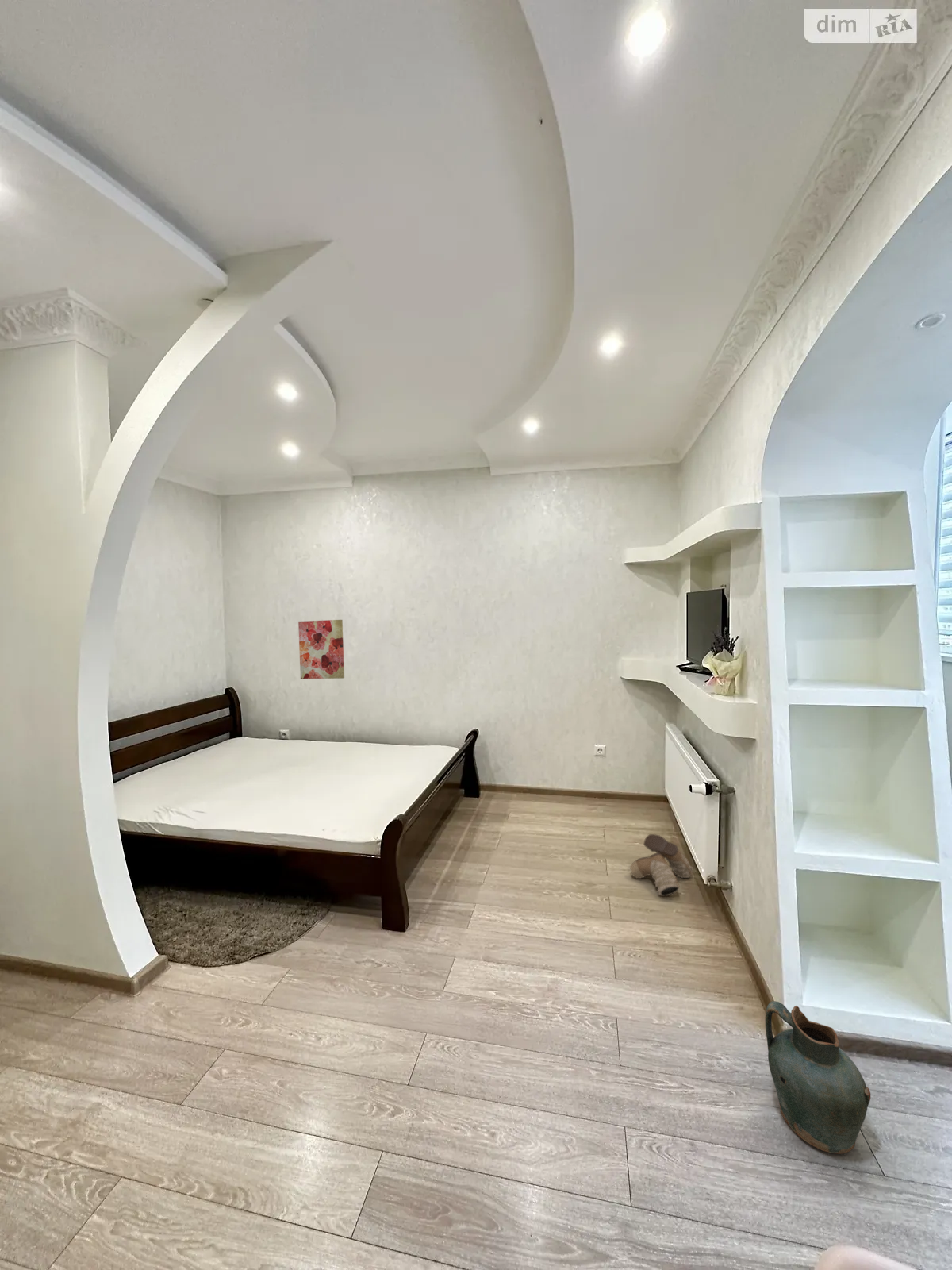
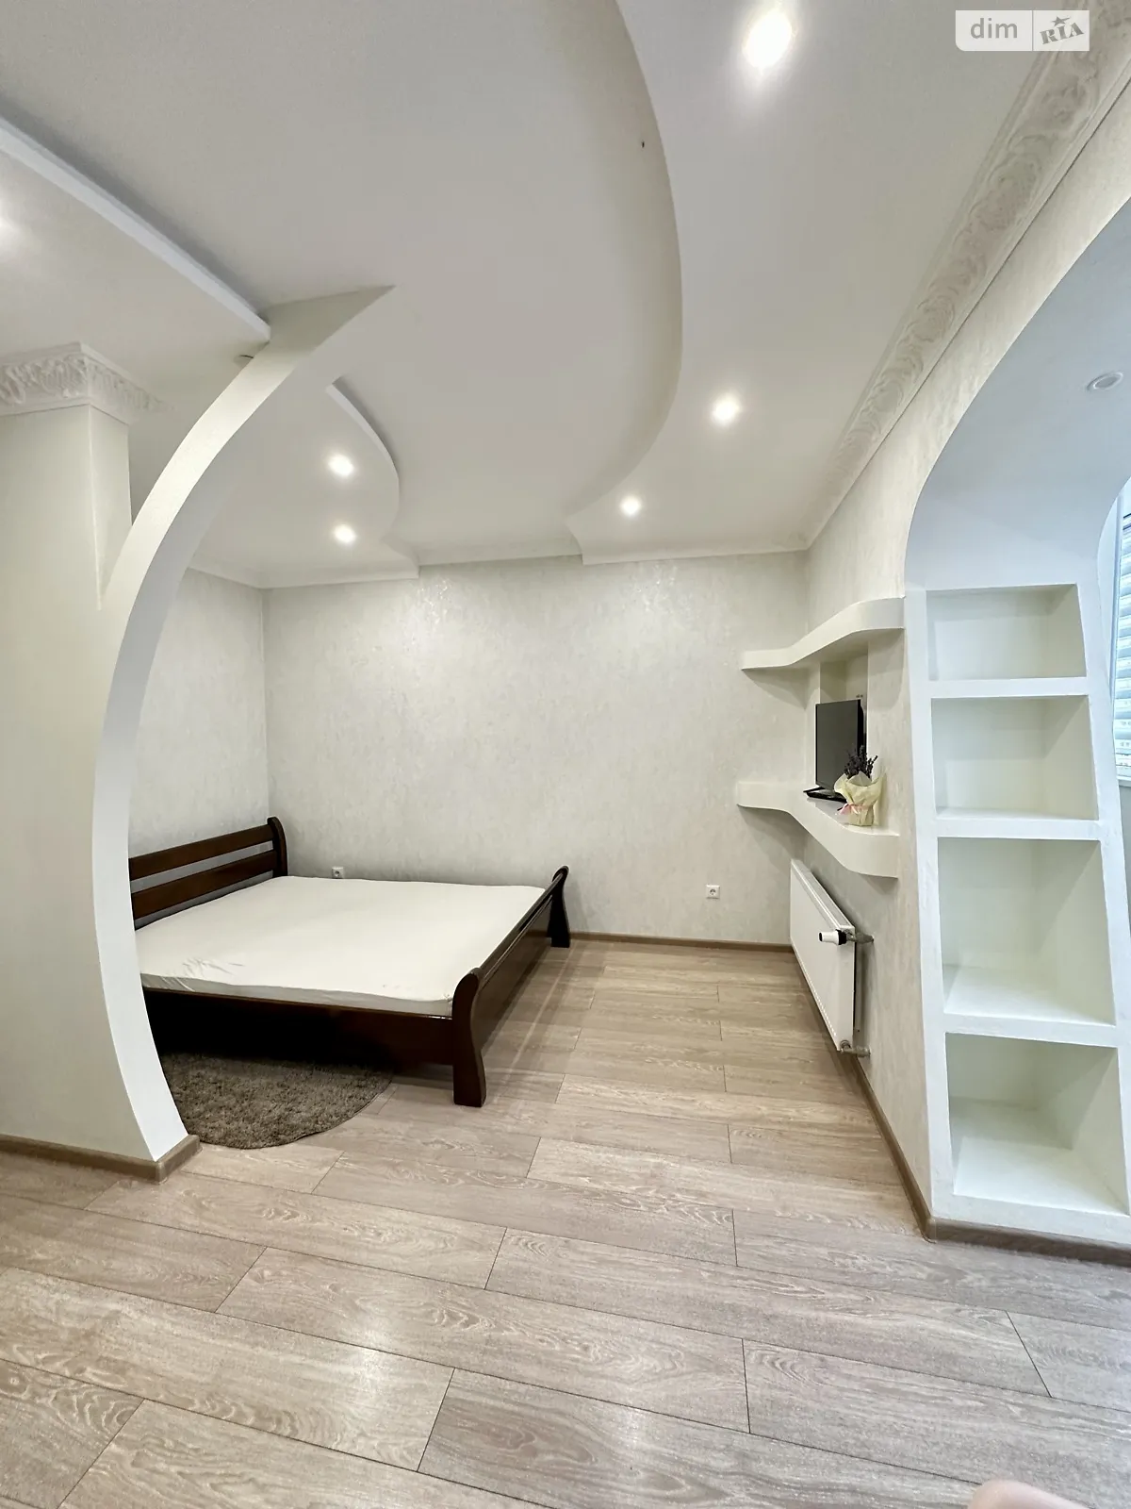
- ceramic jug (815, 1070)
- wall art (321, 649)
- boots (662, 863)
